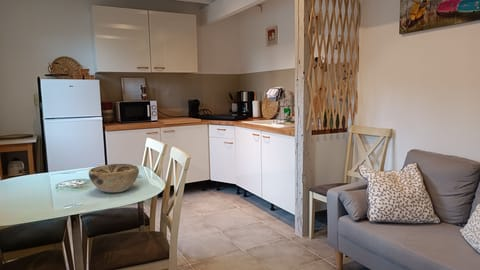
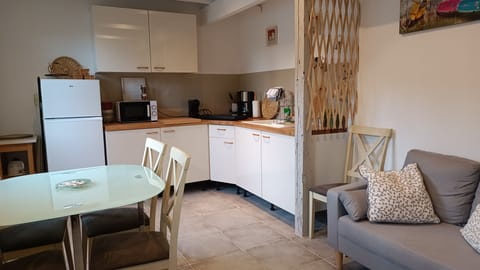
- decorative bowl (114, 179)
